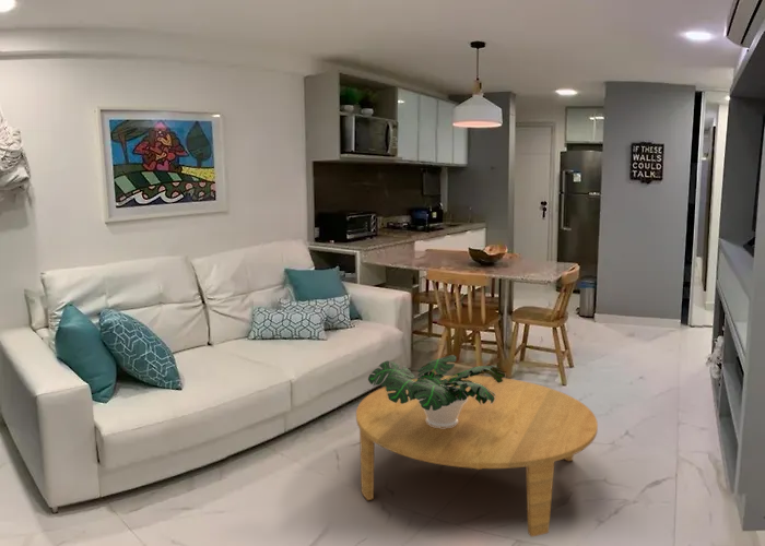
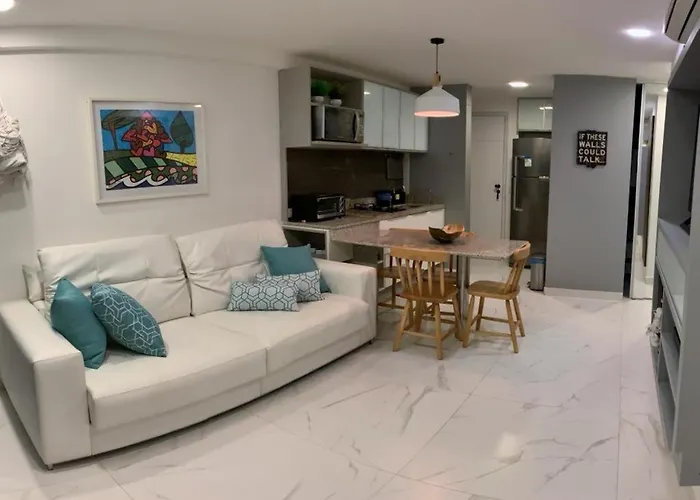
- potted plant (432, 395)
- coffee table (472, 443)
